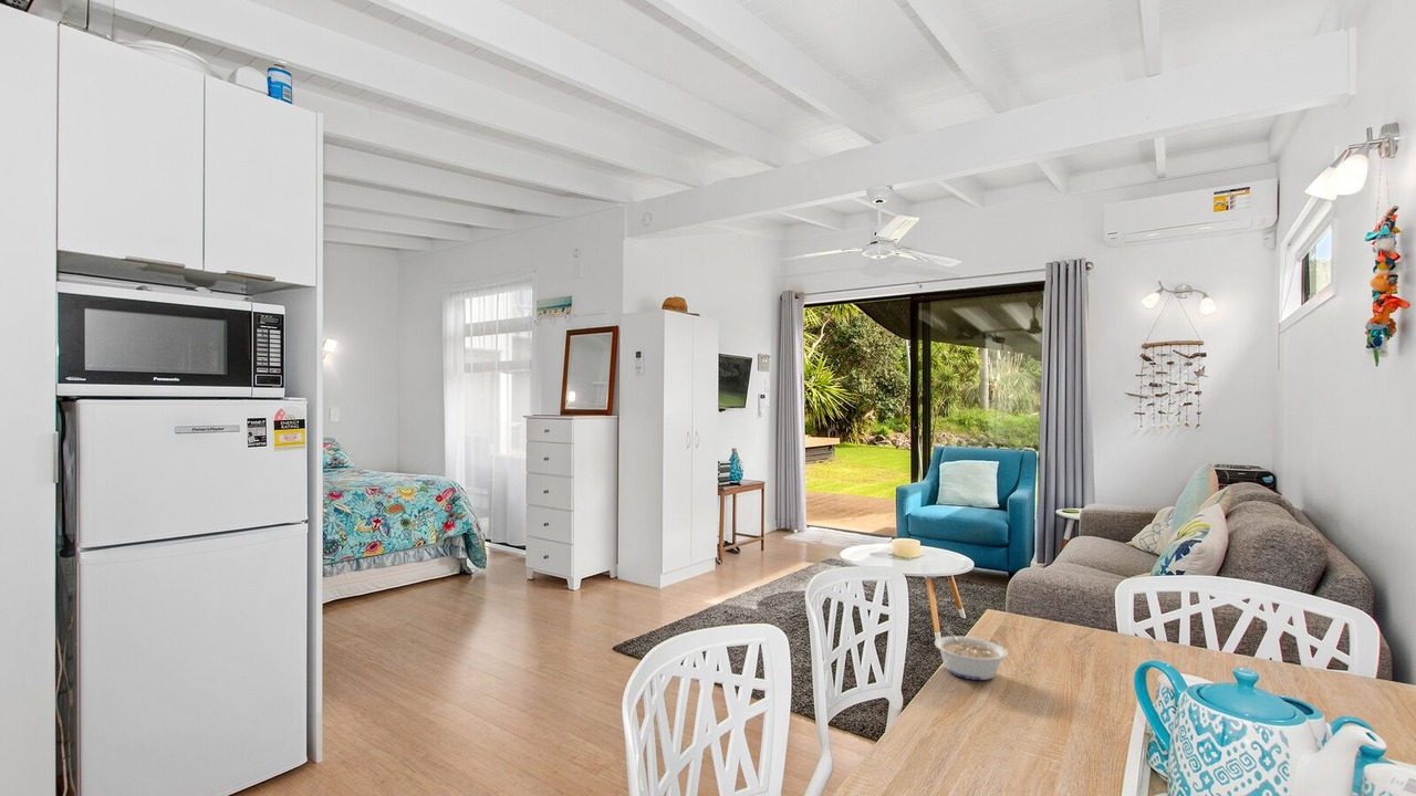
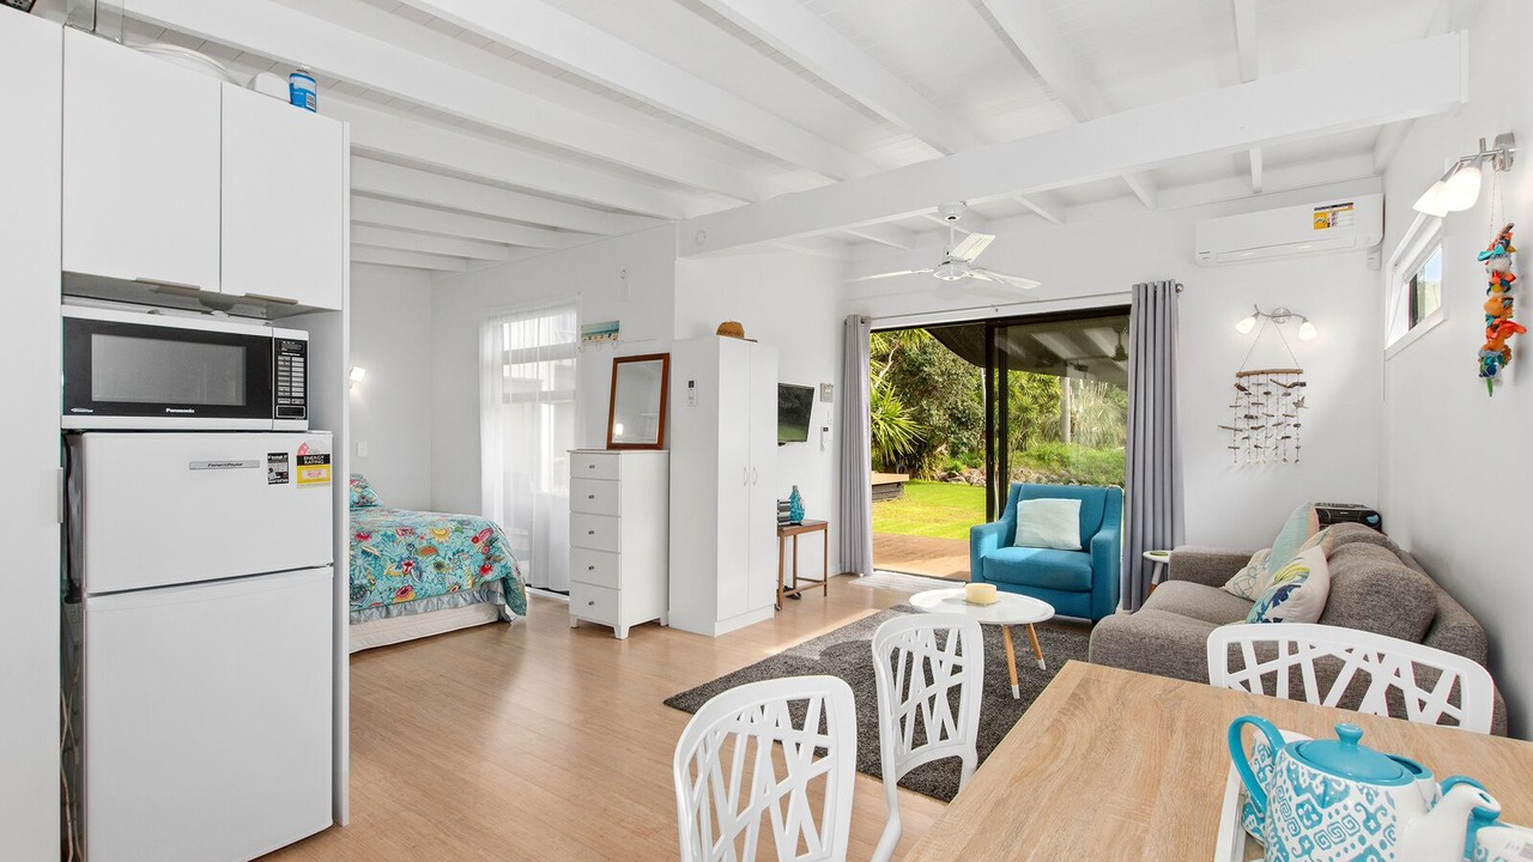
- legume (967, 656)
